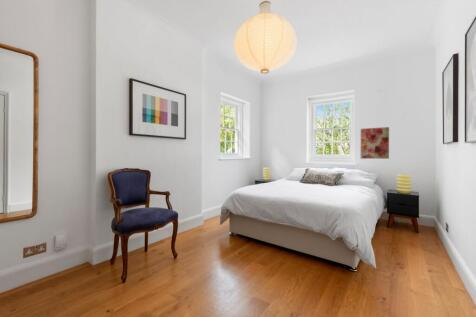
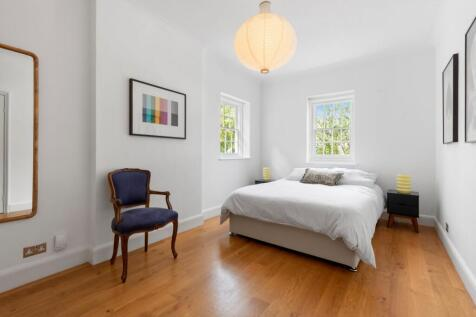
- wall art (374, 143)
